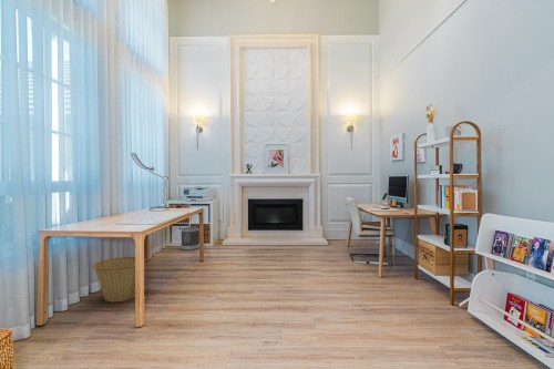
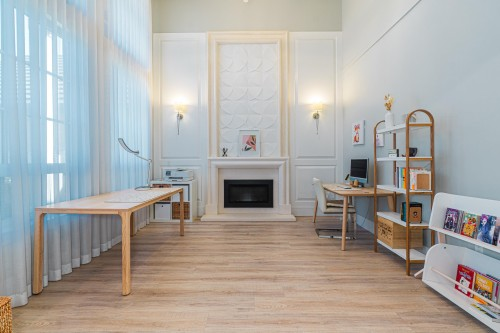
- basket (120, 279)
- wastebasket (191, 237)
